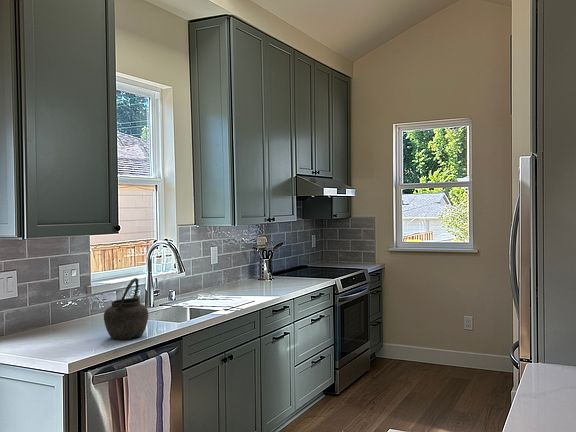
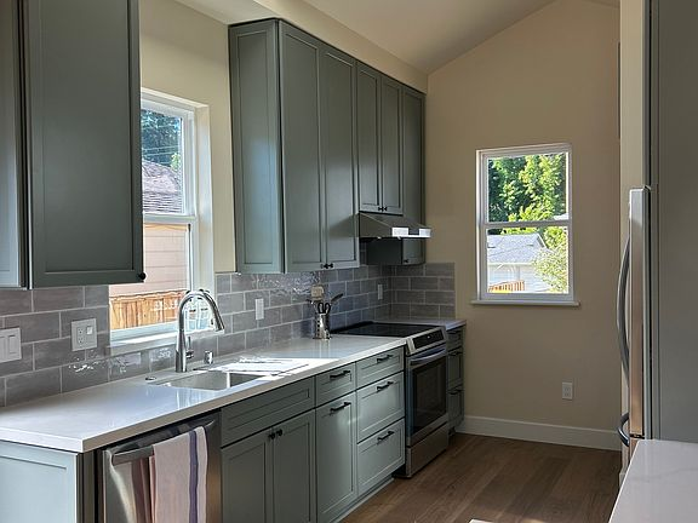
- kettle (129, 306)
